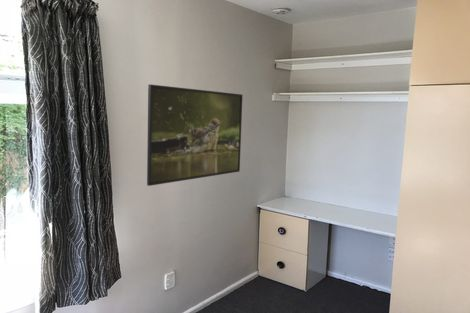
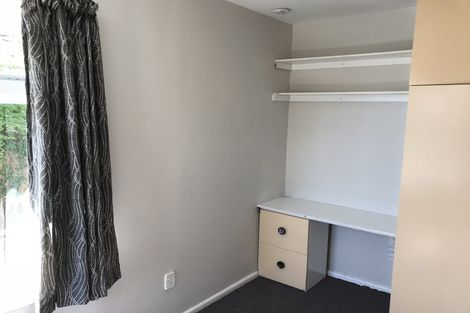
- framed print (200, 134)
